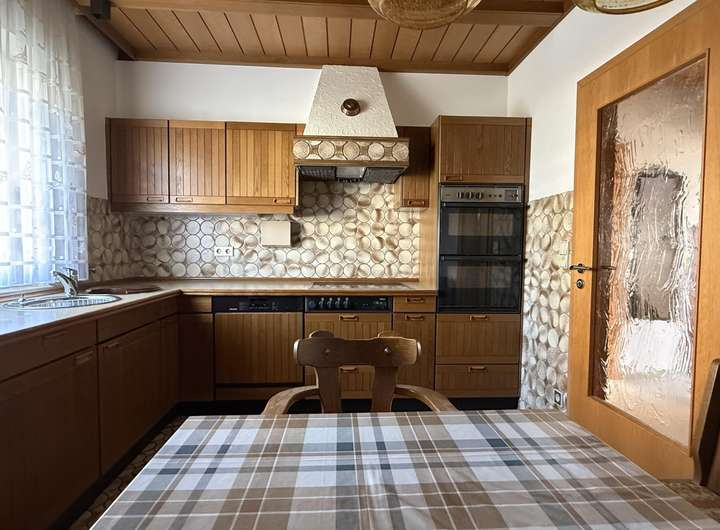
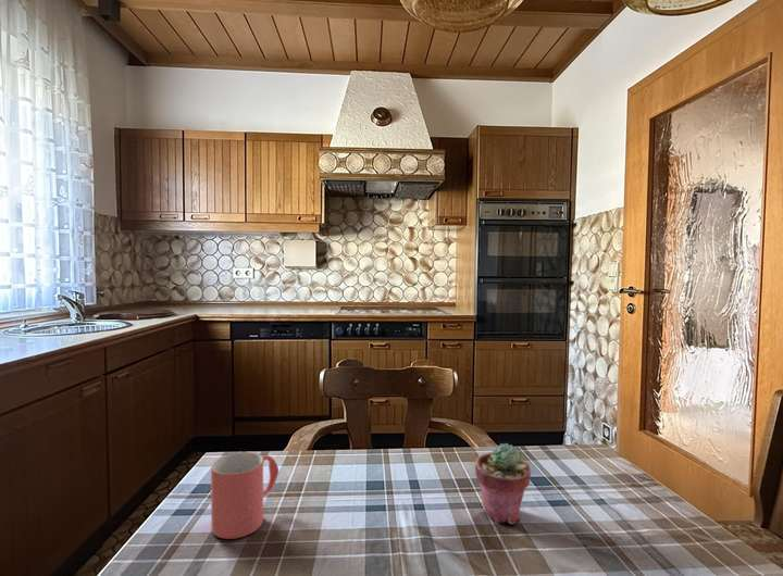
+ potted succulent (502, 478)
+ mug (248, 487)
